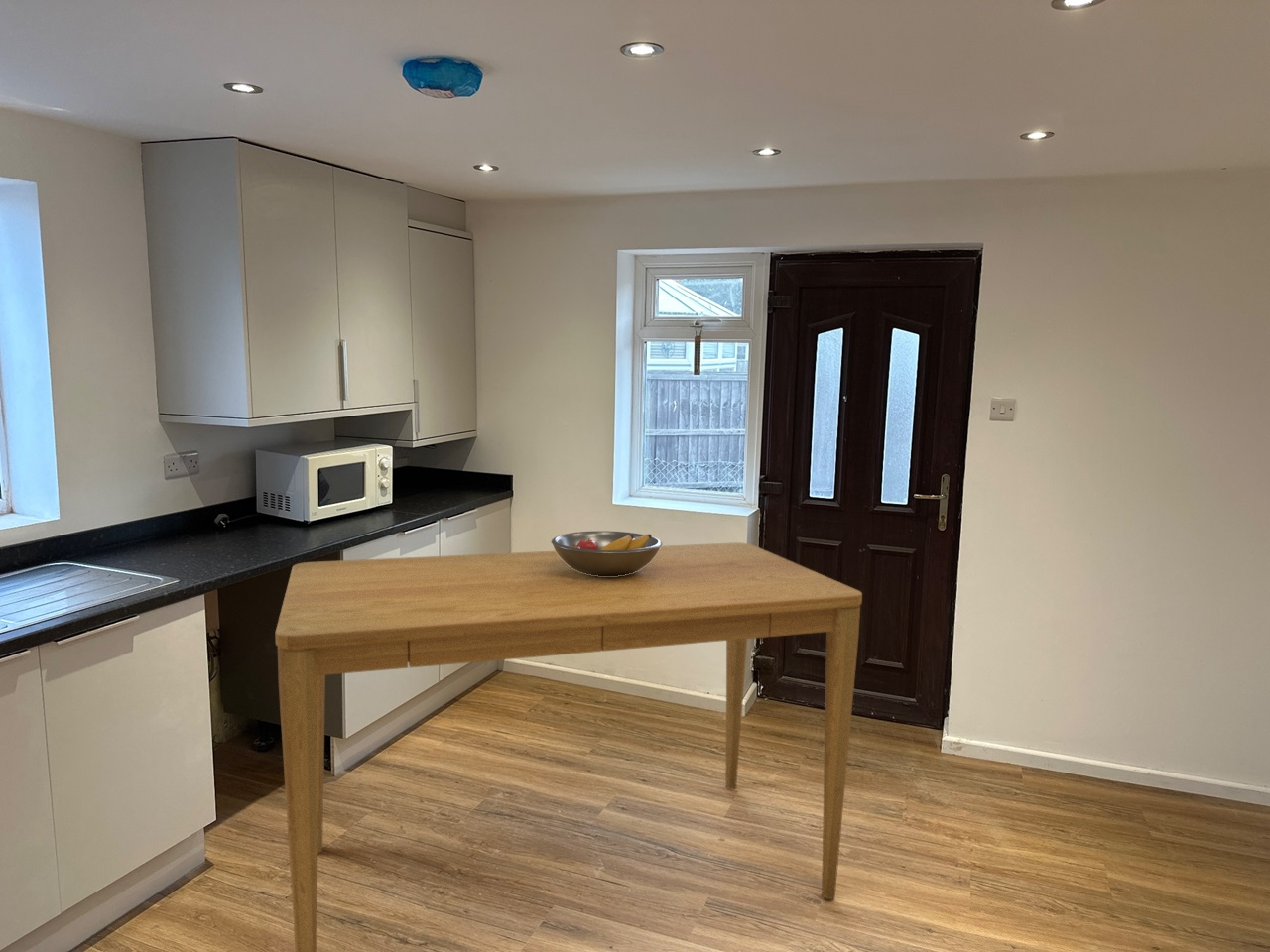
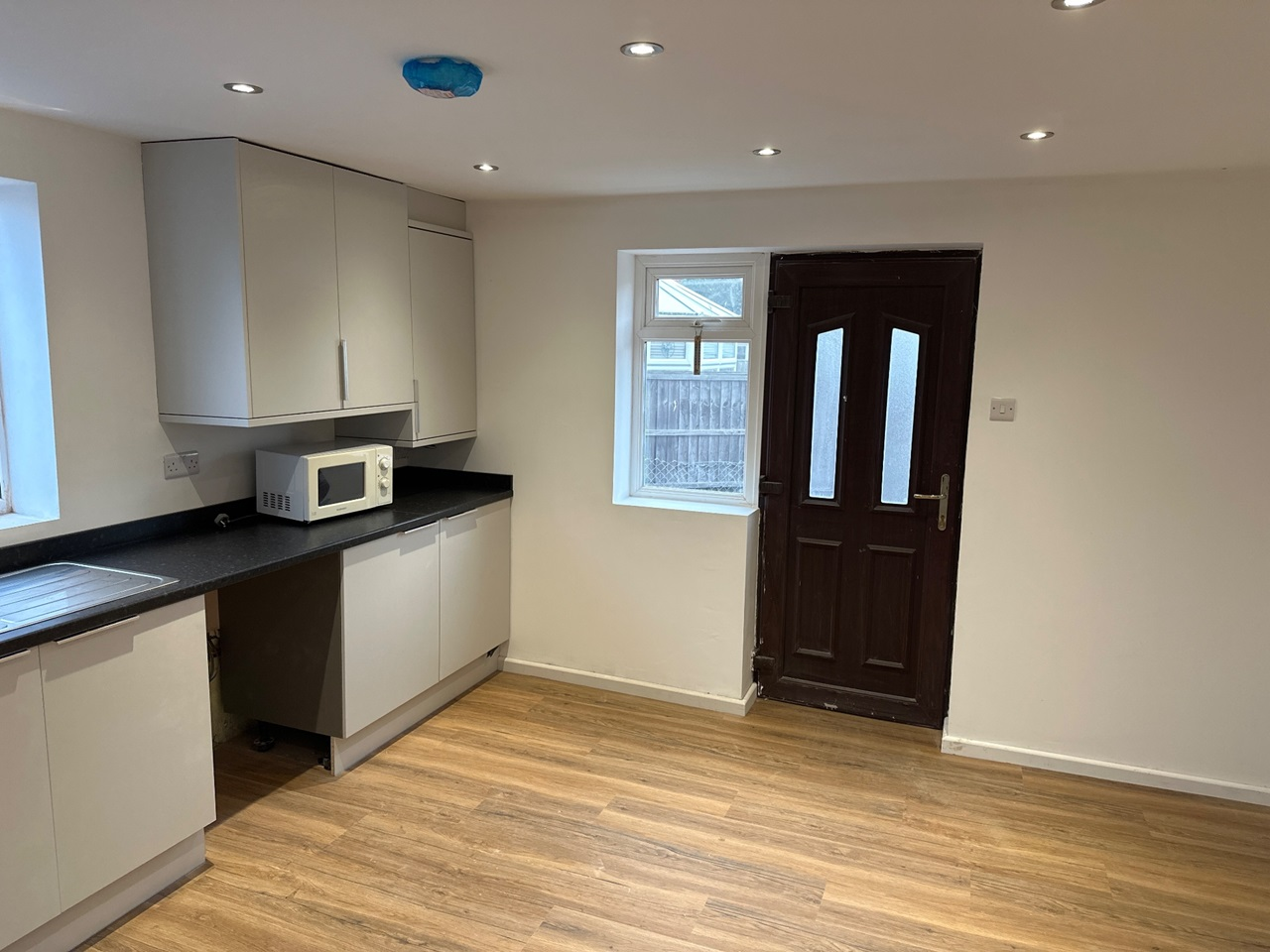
- dining table (558, 654)
- fruit bowl (606, 551)
